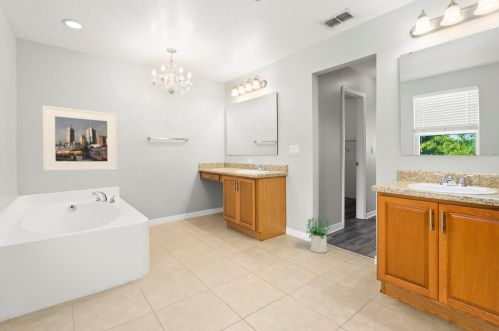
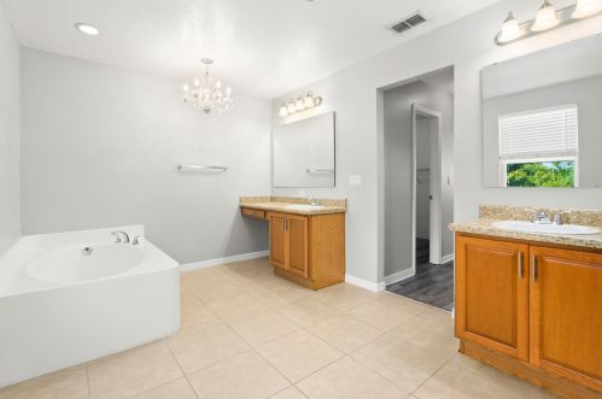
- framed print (82, 140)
- potted plant (317, 233)
